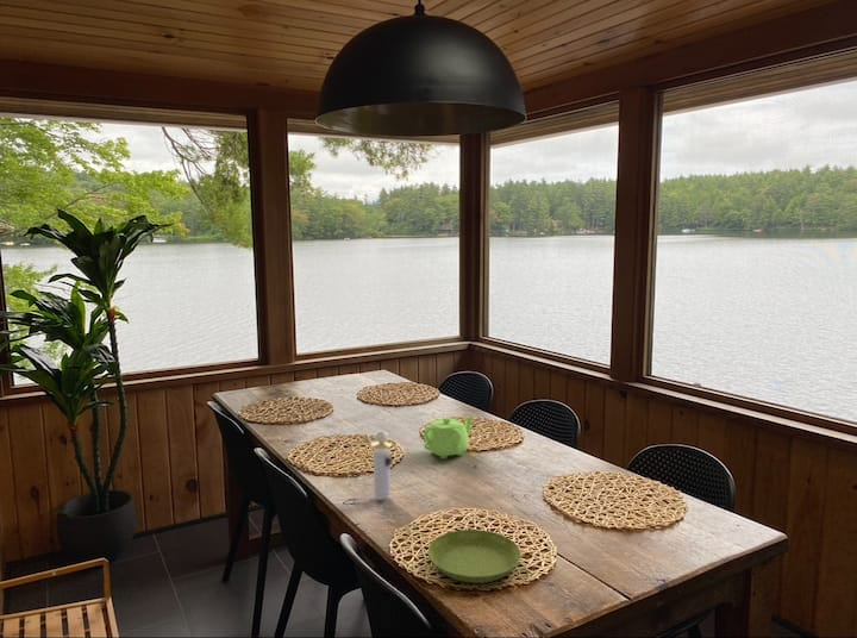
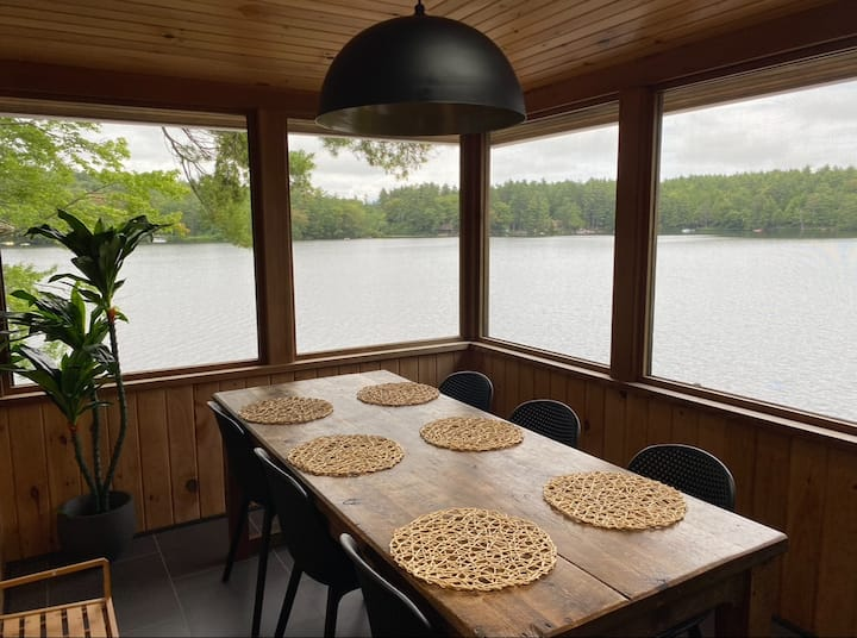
- teapot (450, 434)
- saucer (474, 557)
- perfume bottle (381, 464)
